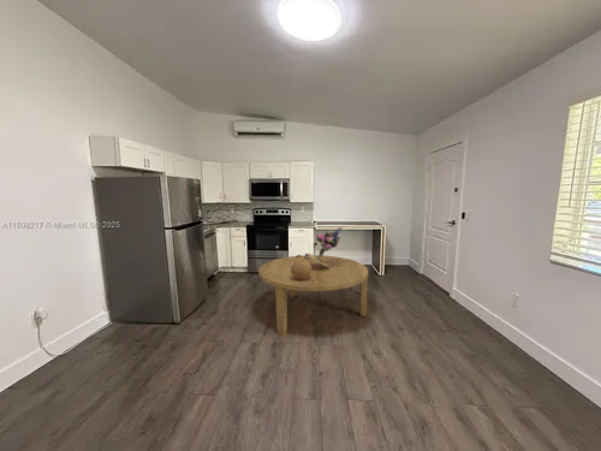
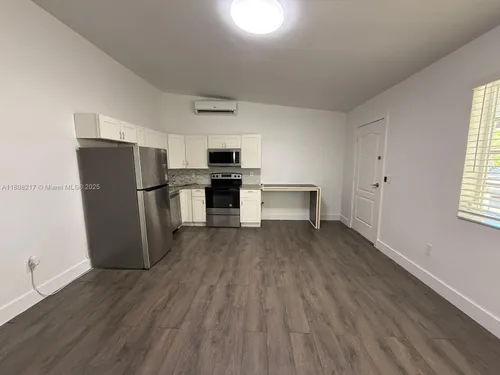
- ceramic pot (300, 267)
- dining table (313, 290)
- bouquet (322, 248)
